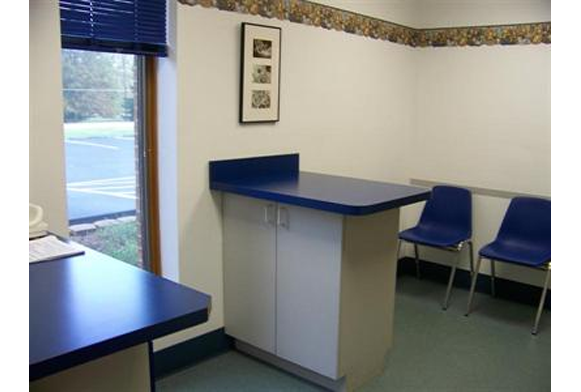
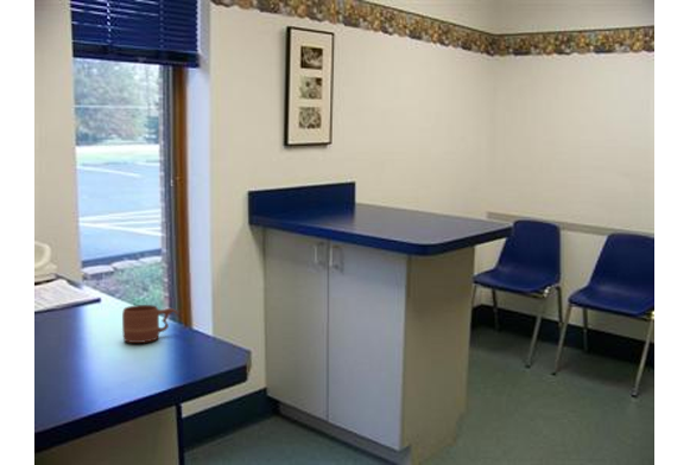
+ mug (151, 323)
